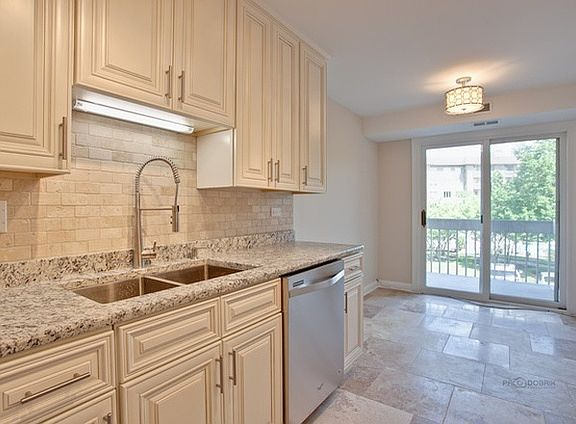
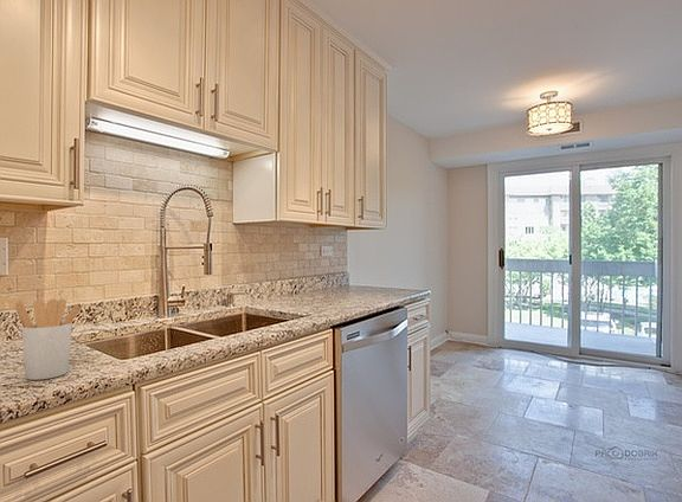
+ utensil holder (47, 335)
